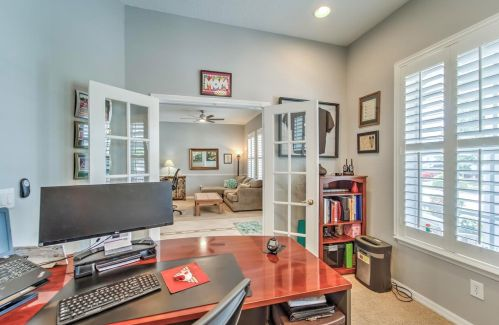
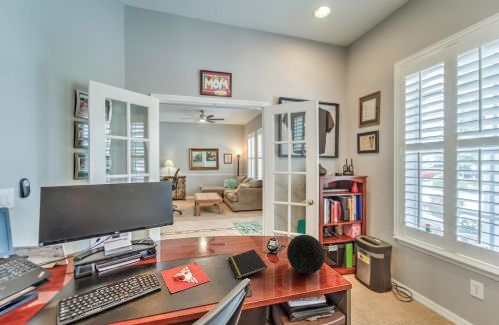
+ notepad (246, 262)
+ decorative orb (305, 253)
